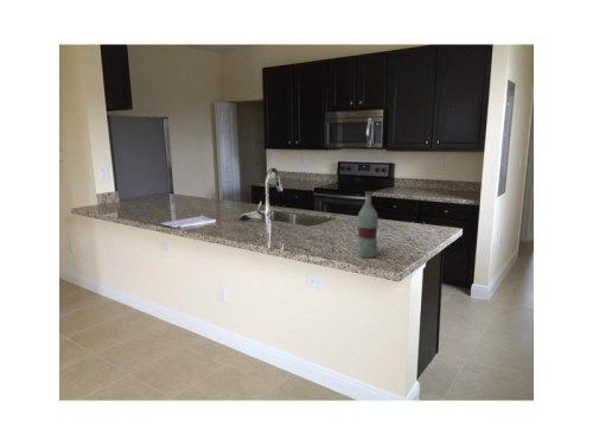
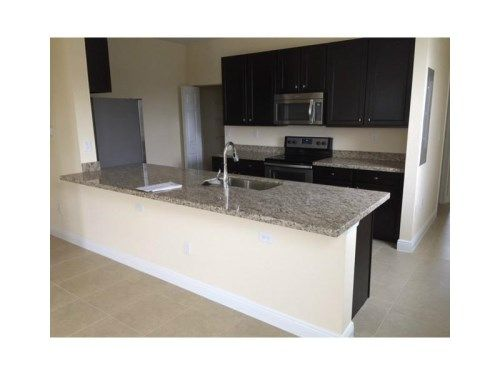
- bottle (368, 223)
